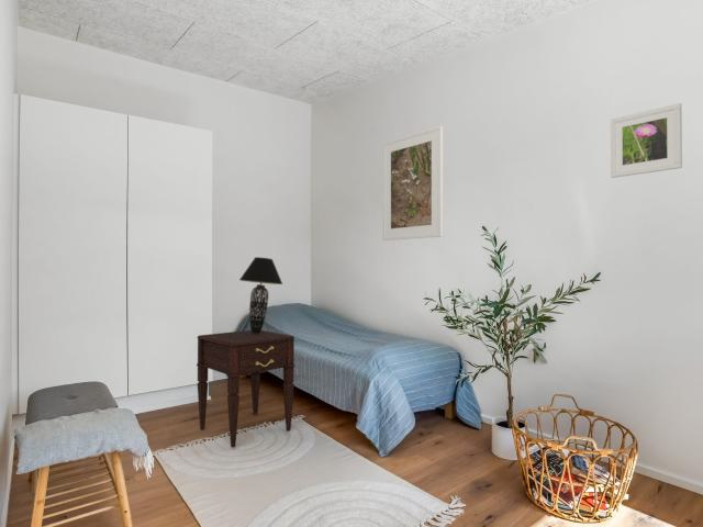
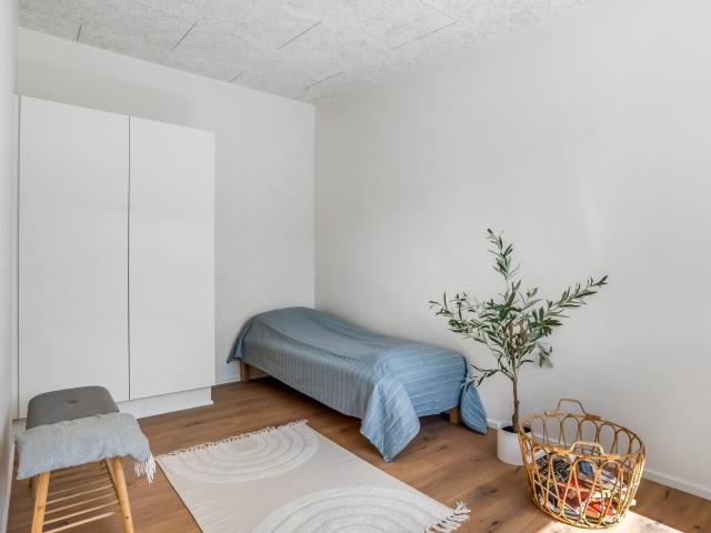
- nightstand (250, 379)
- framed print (644, 142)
- table lamp (256, 295)
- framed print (410, 187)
